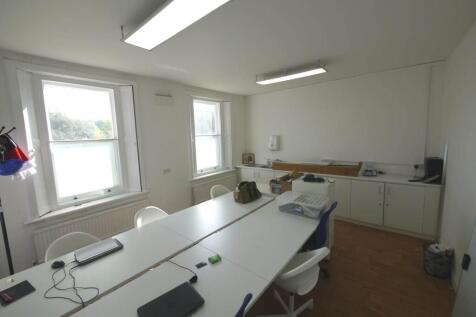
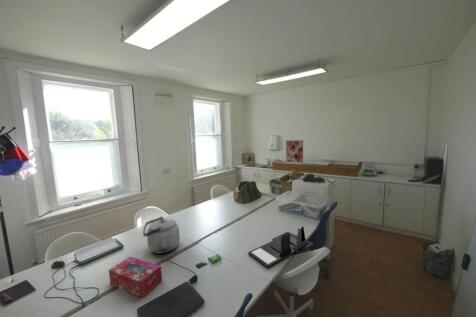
+ desk organizer (280, 238)
+ wall art (294, 151)
+ kettle (162, 235)
+ tissue box (135, 275)
